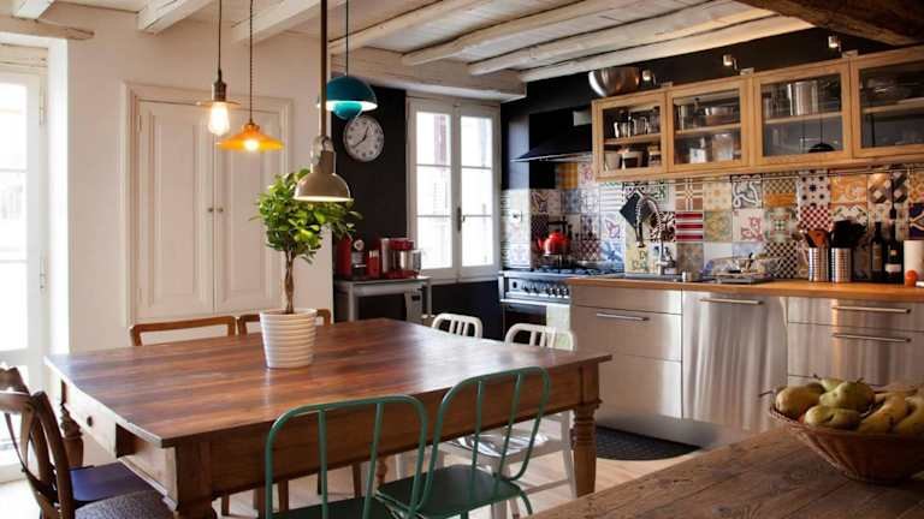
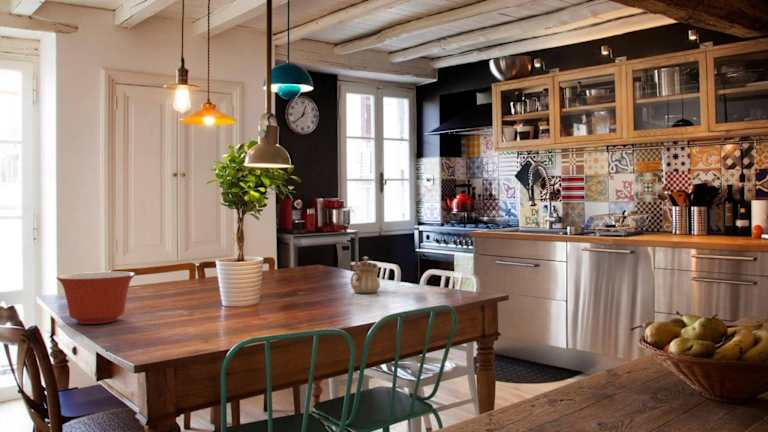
+ teapot (364, 274)
+ mixing bowl (97, 297)
